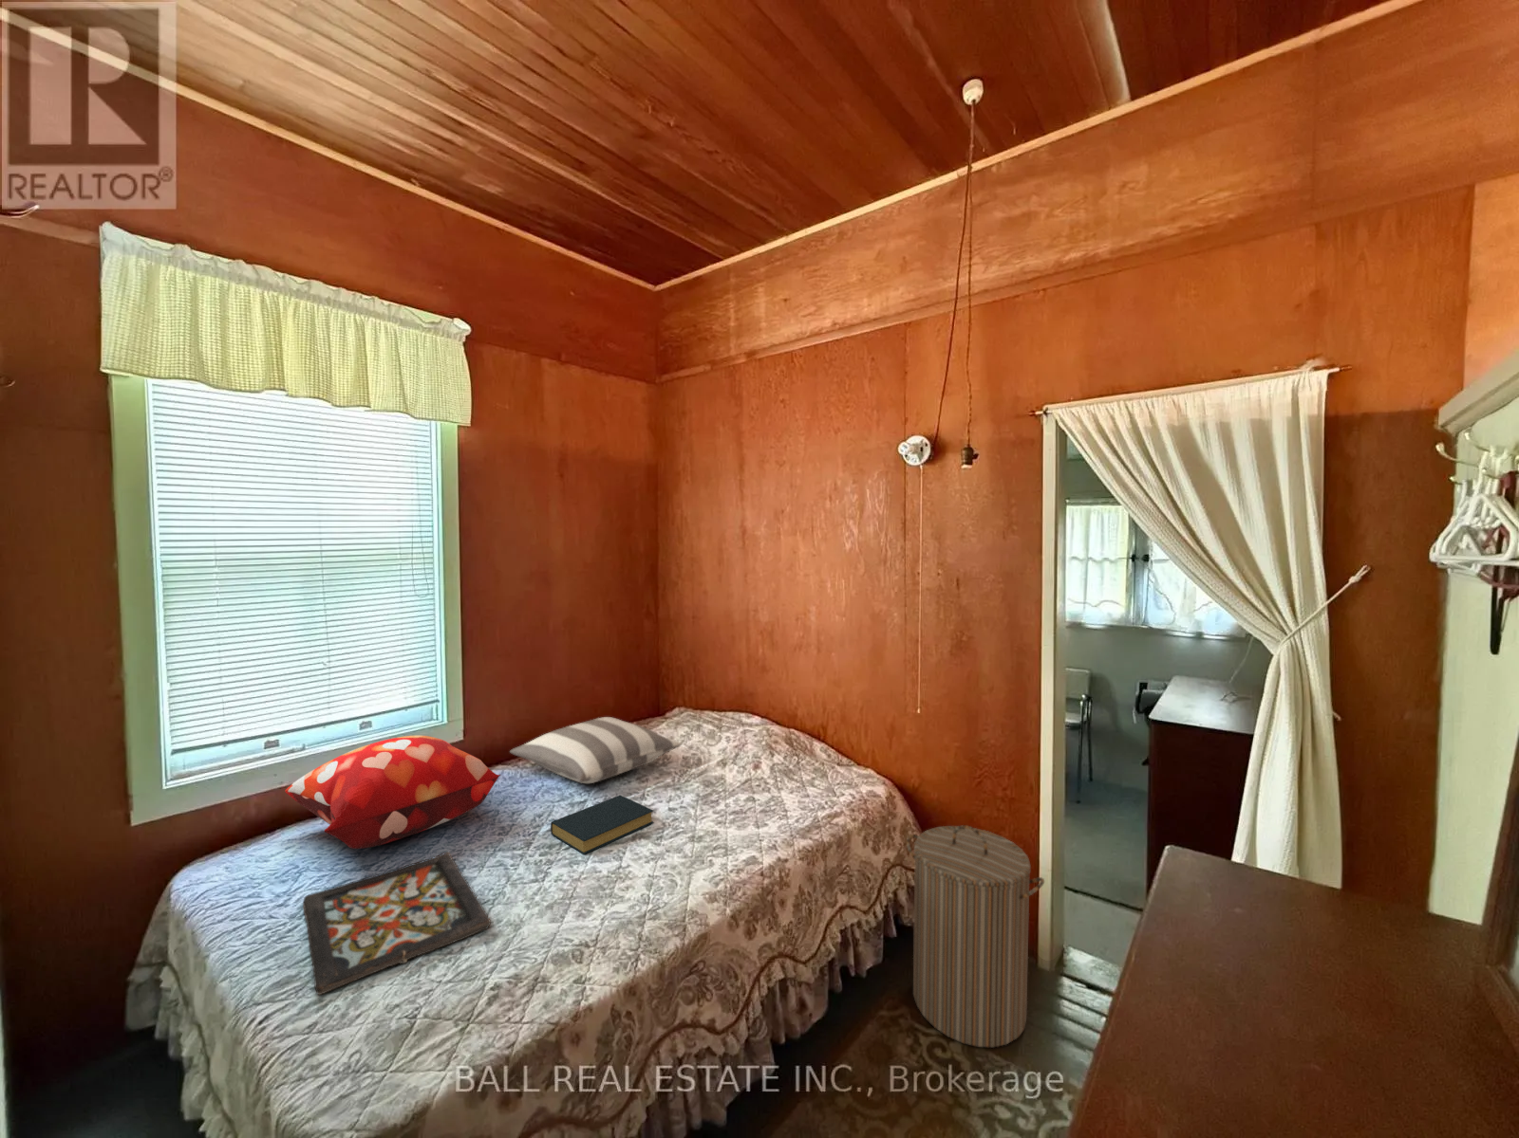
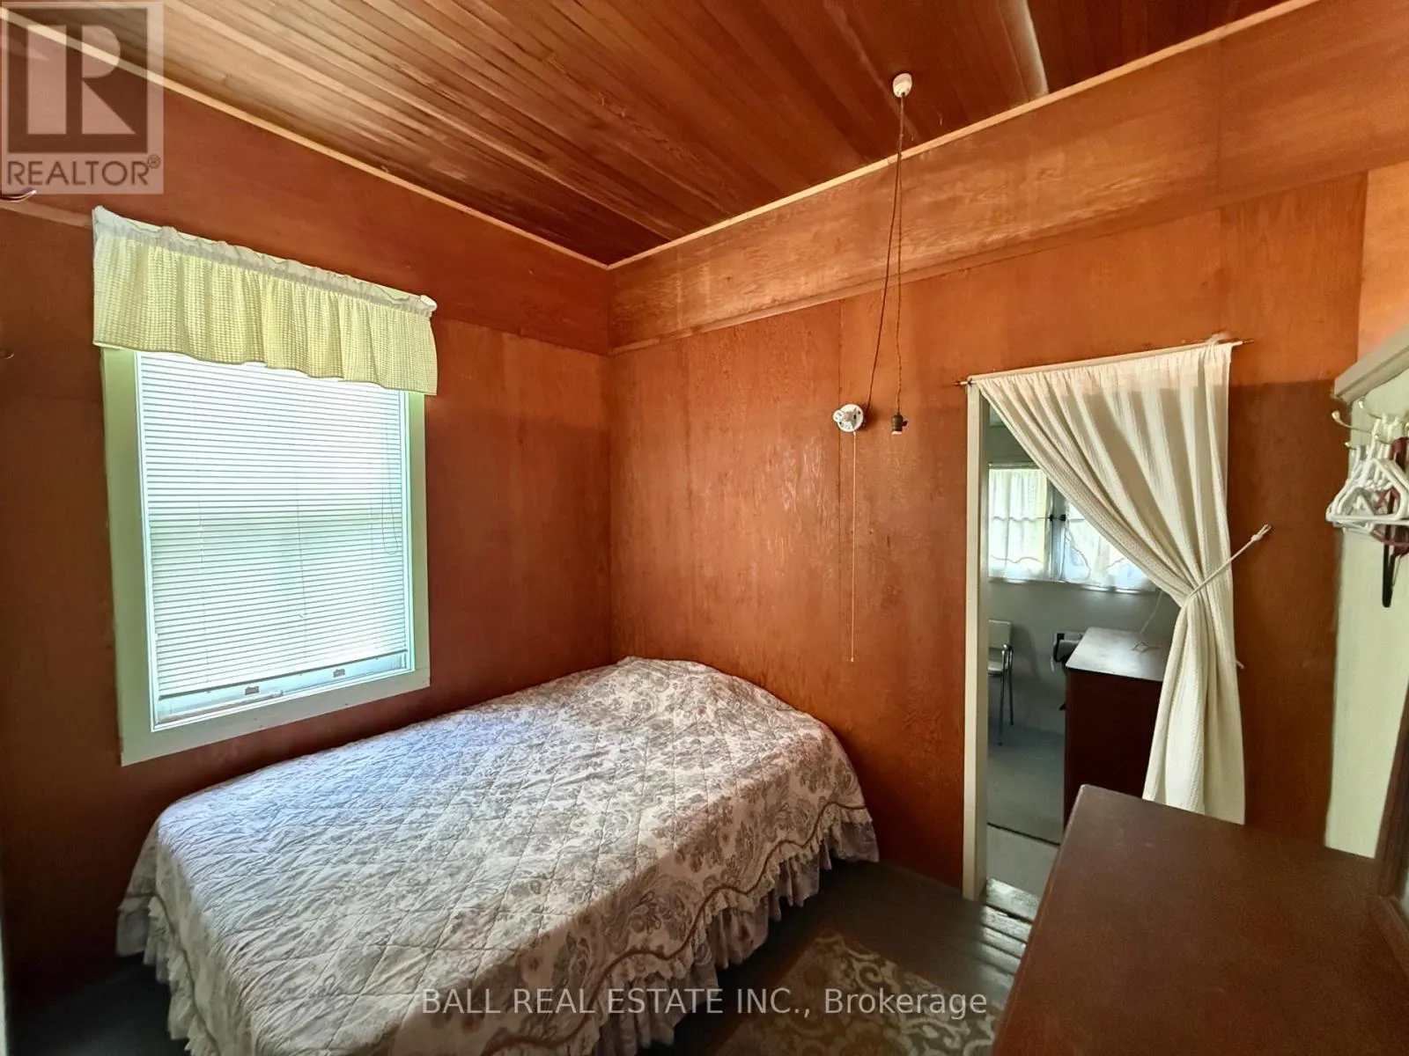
- pillow (597, 747)
- hardback book (603, 821)
- laundry hamper (969, 916)
- decorative tray (394, 911)
- decorative pillow (397, 783)
